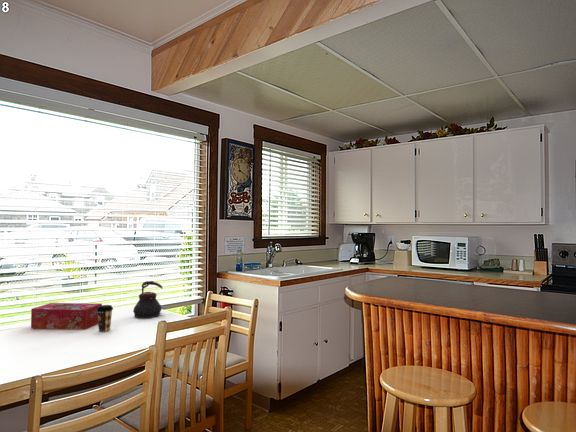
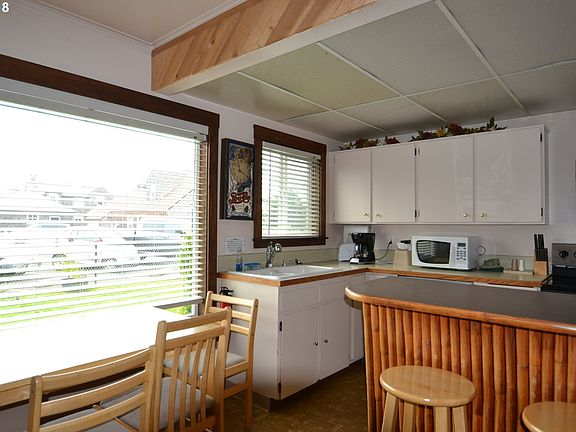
- teapot (147, 298)
- tissue box (67, 315)
- coffee cup (104, 318)
